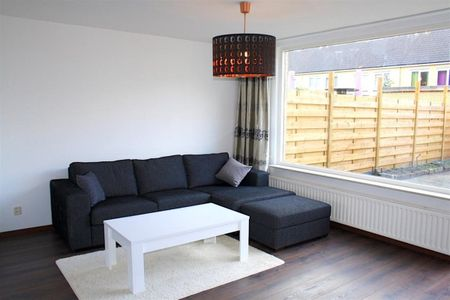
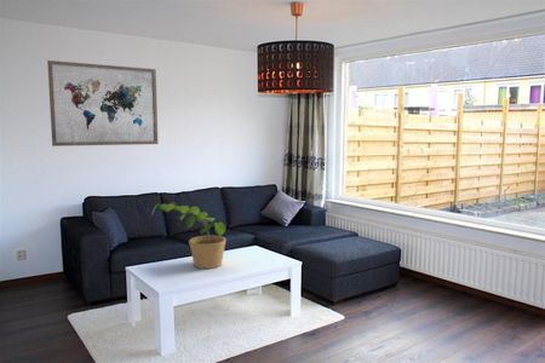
+ wall art (107, 105)
+ potted plant (188, 227)
